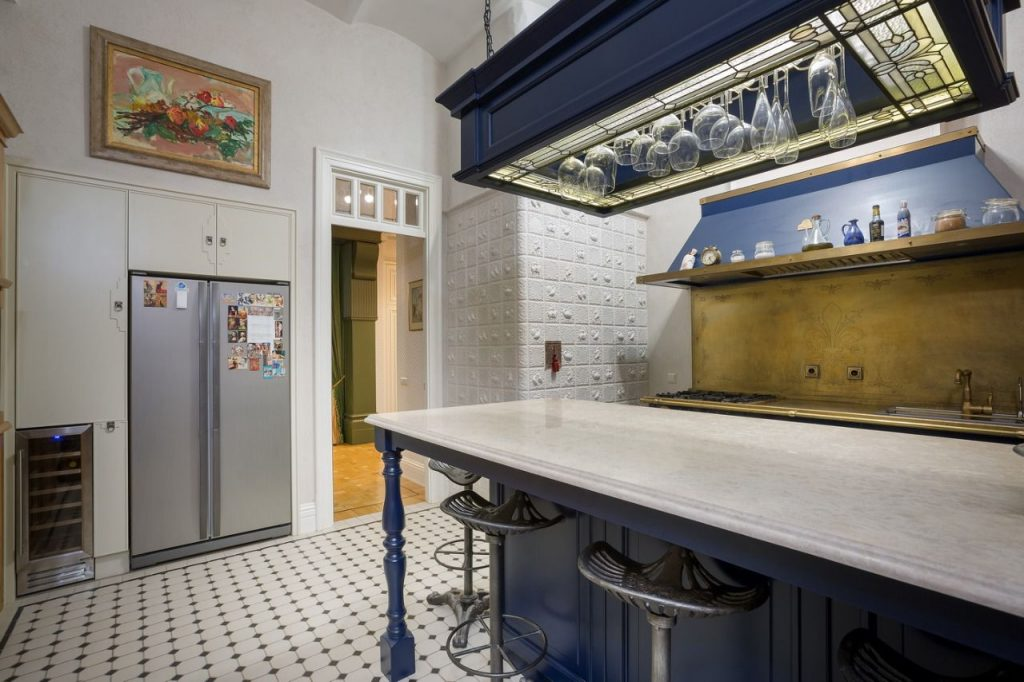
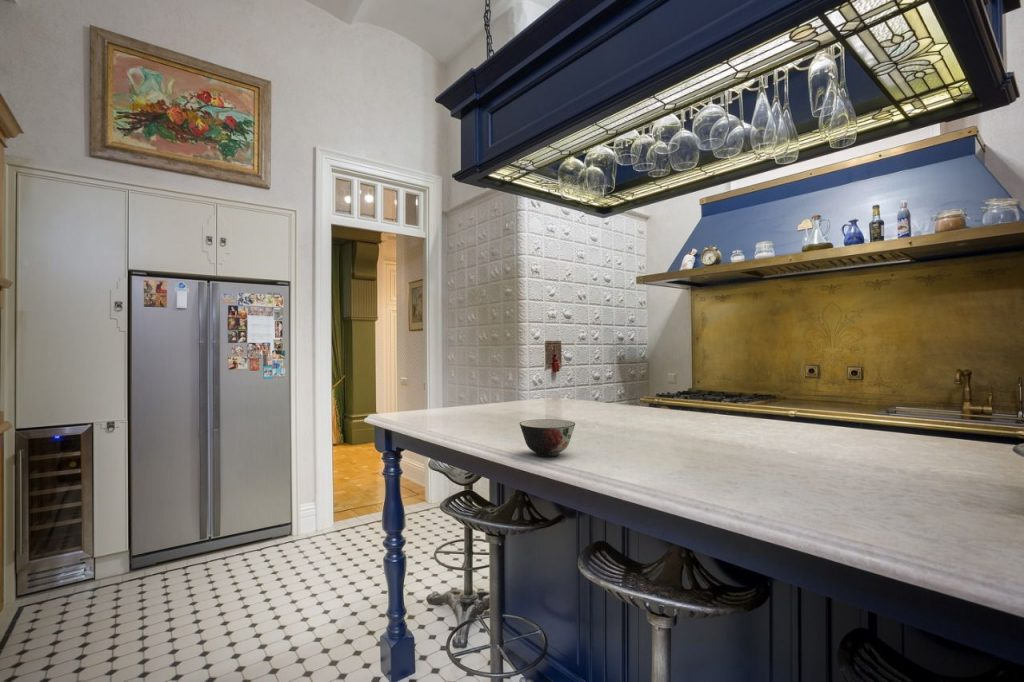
+ soup bowl (547, 438)
